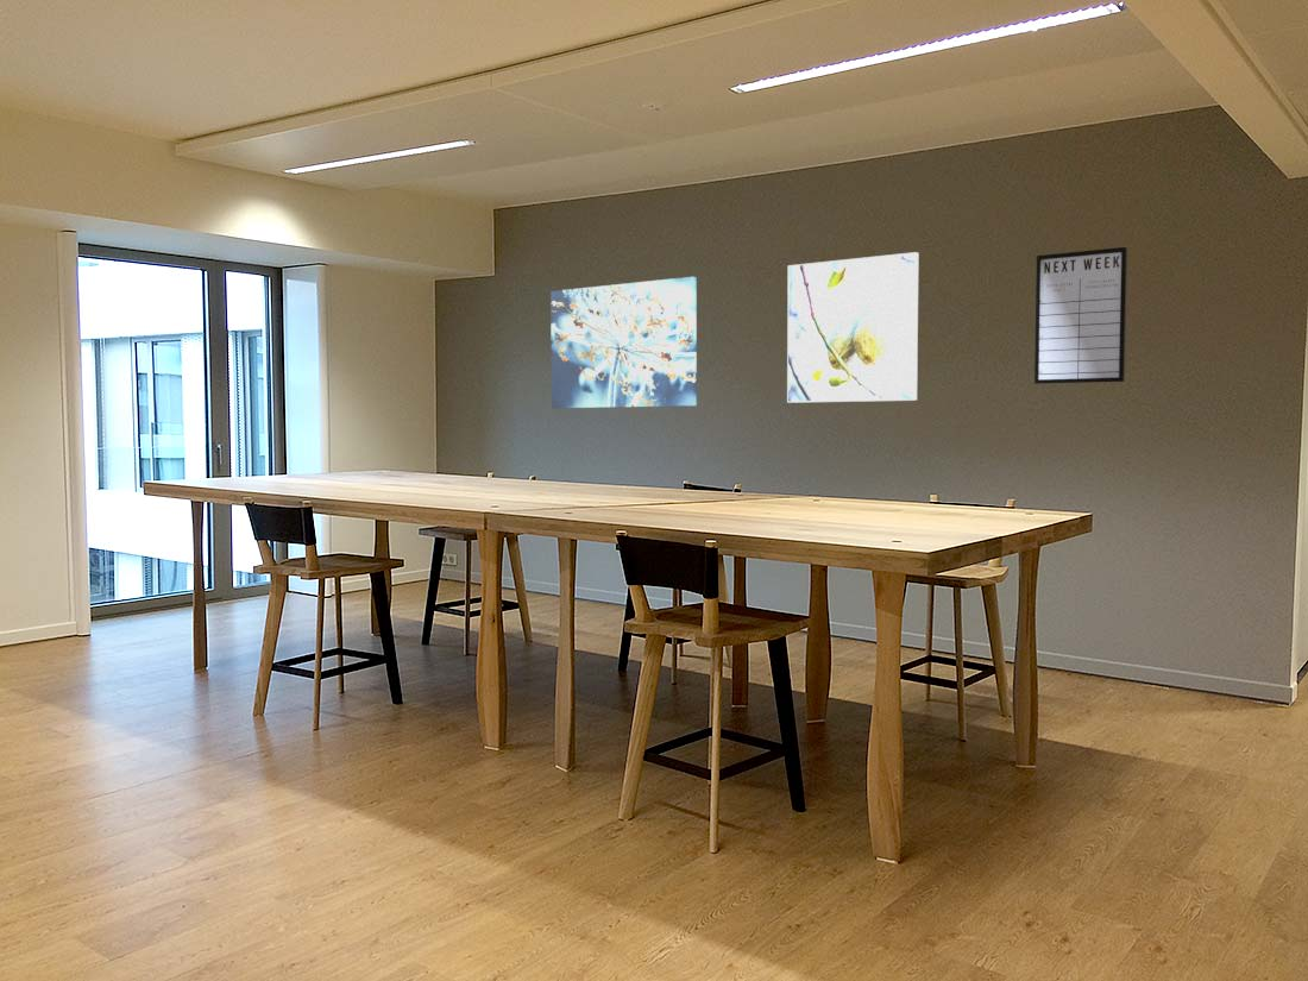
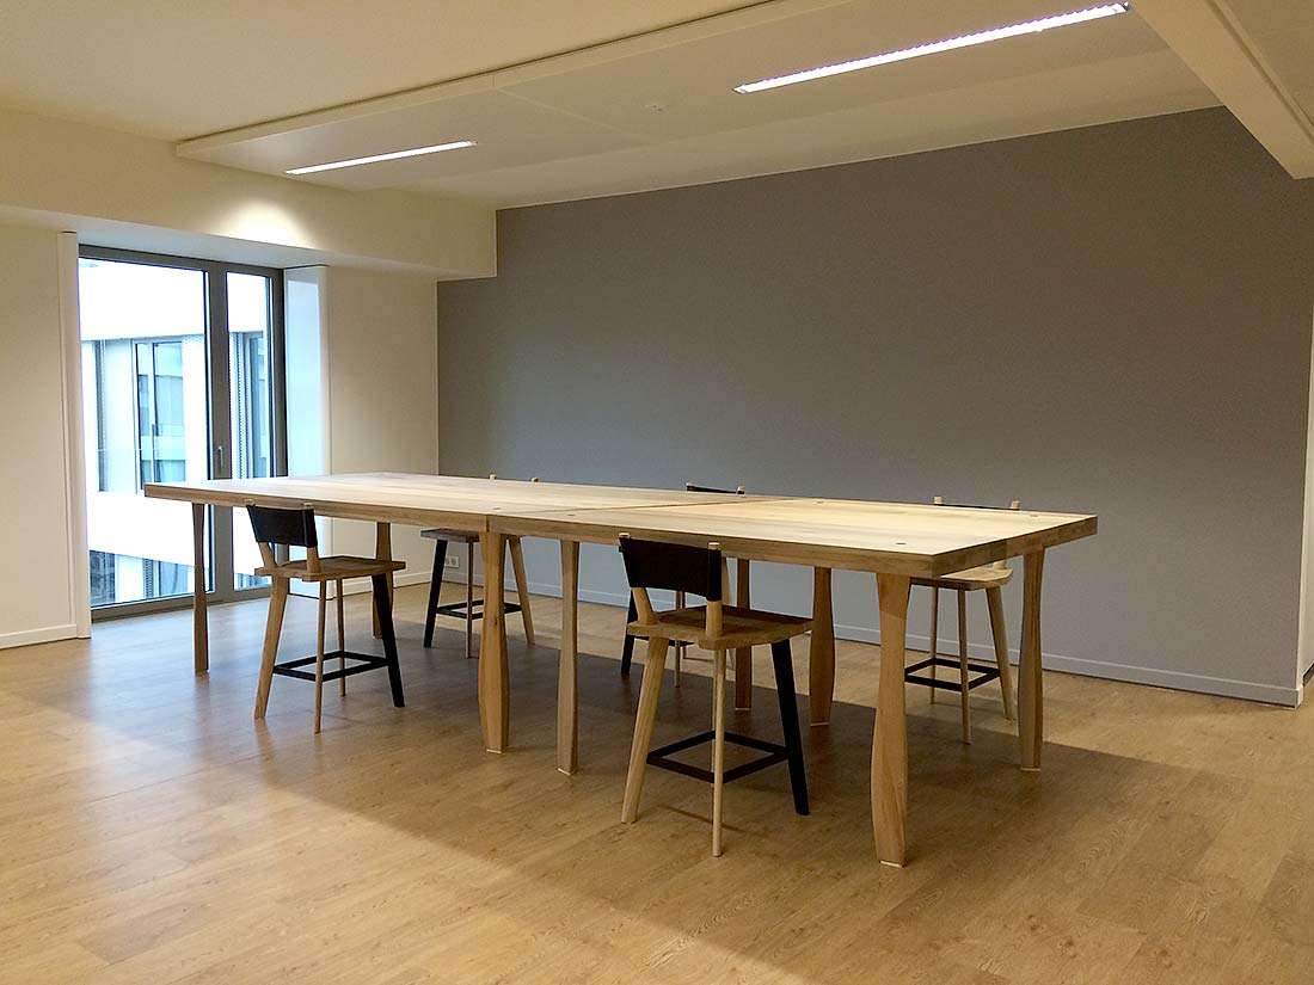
- writing board (1080, 316)
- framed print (850, 331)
- wall art (620, 345)
